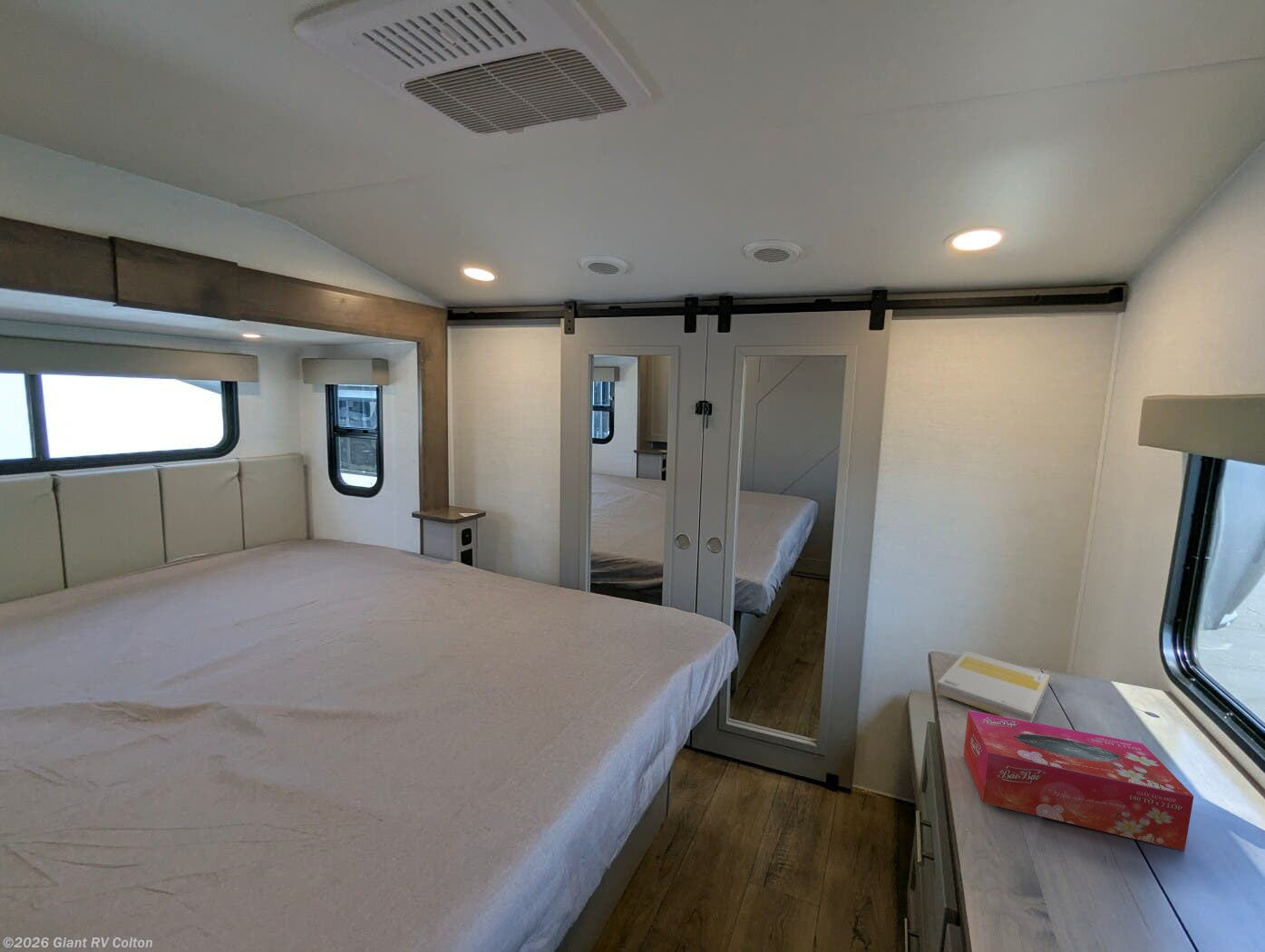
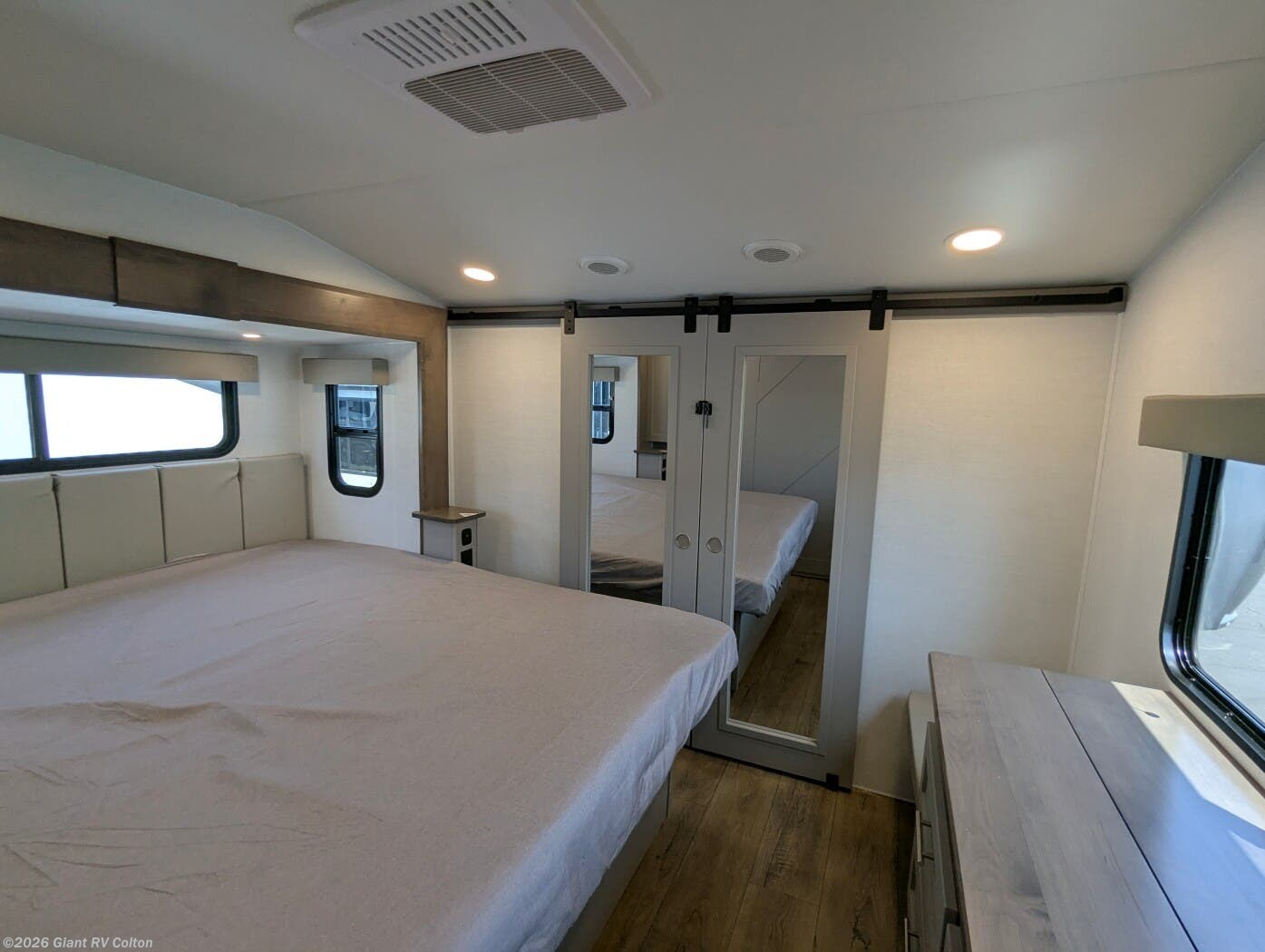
- tissue box (1064, 772)
- book (994, 684)
